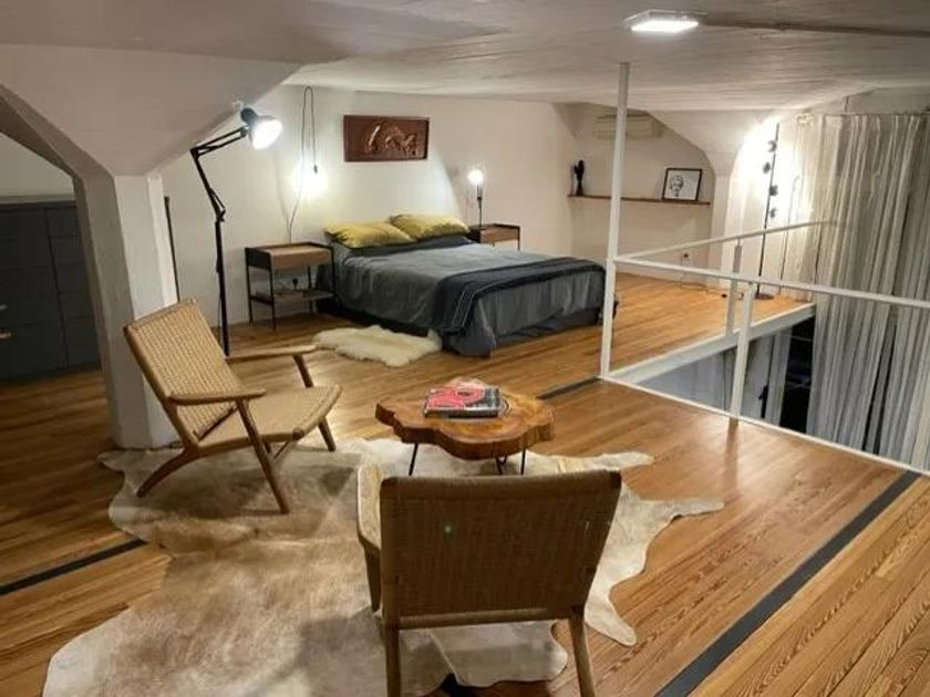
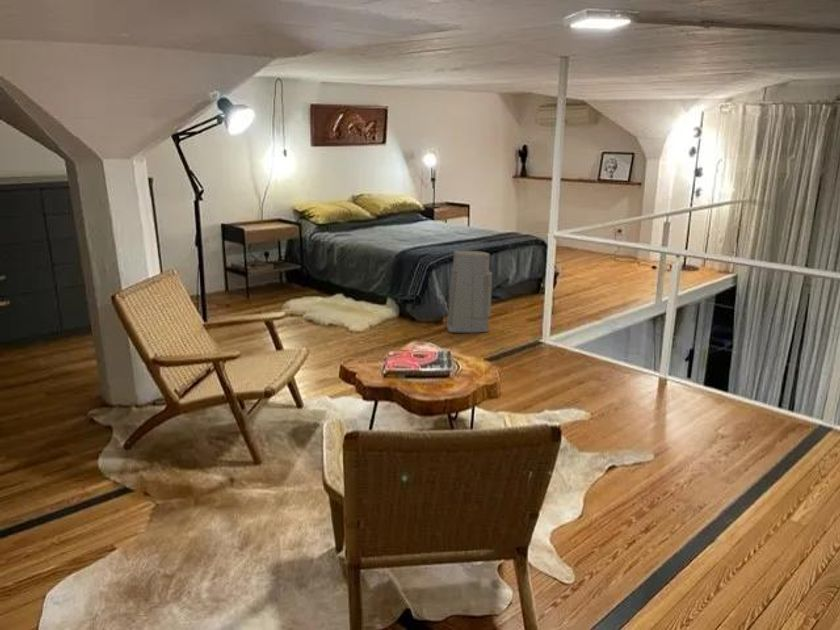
+ air purifier (469, 290)
